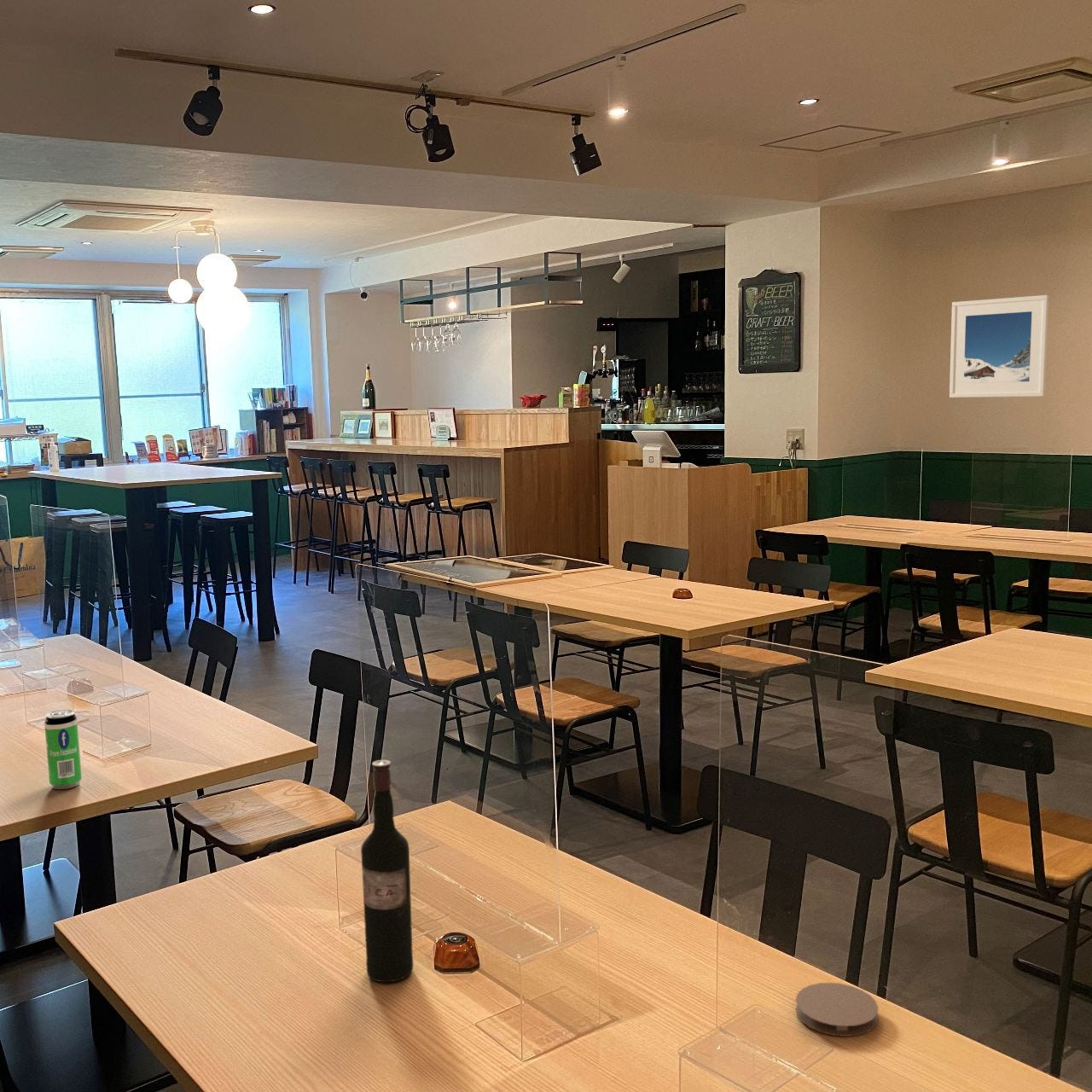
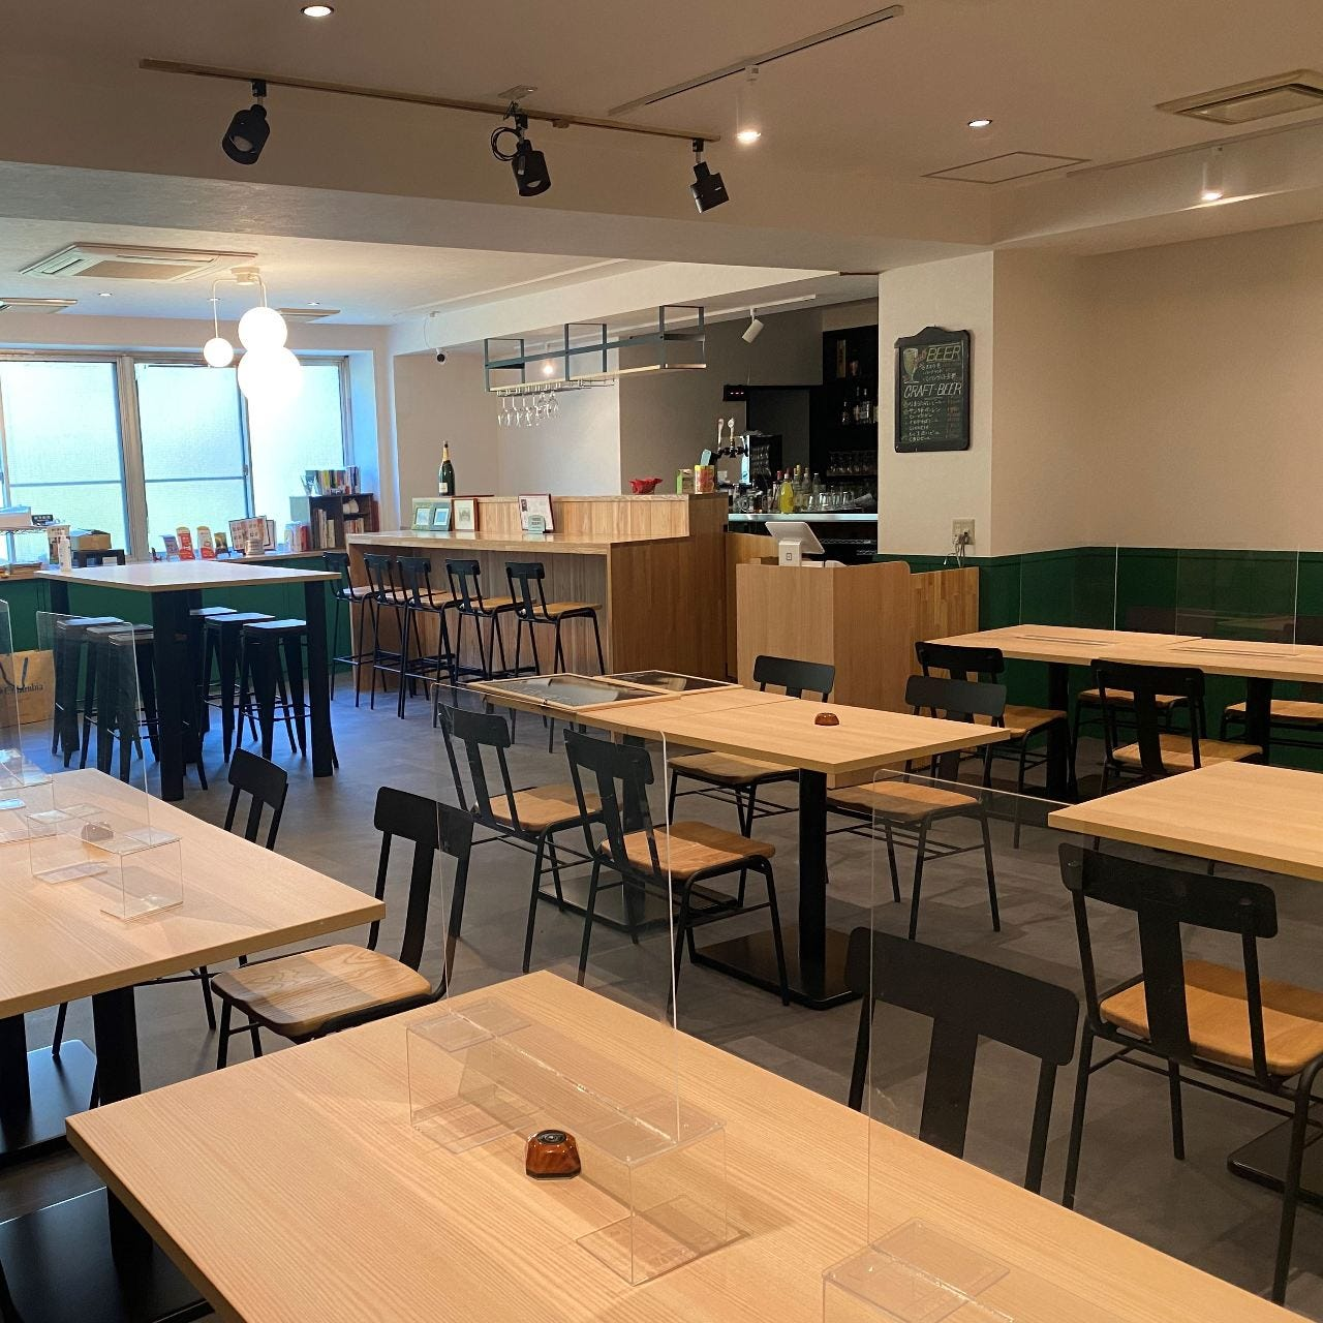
- coaster (836, 1008)
- beverage can (63, 749)
- wine bottle (386, 868)
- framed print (997, 348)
